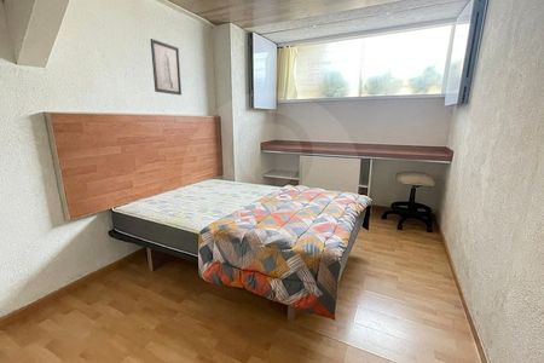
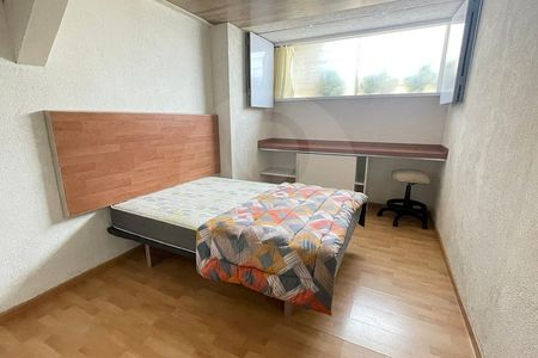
- wall art (167, 69)
